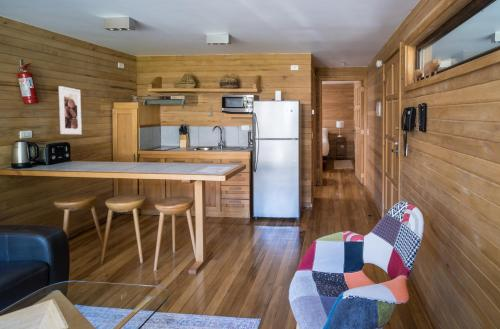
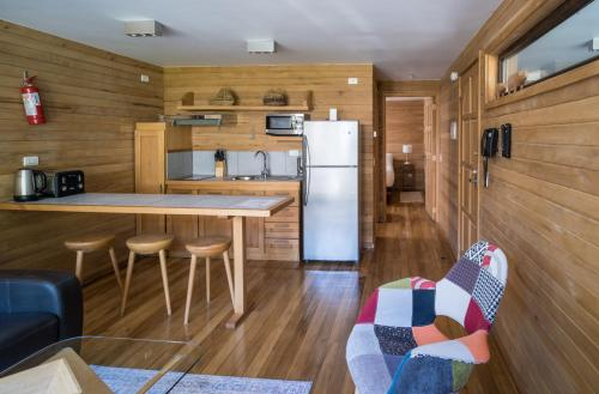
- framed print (70, 111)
